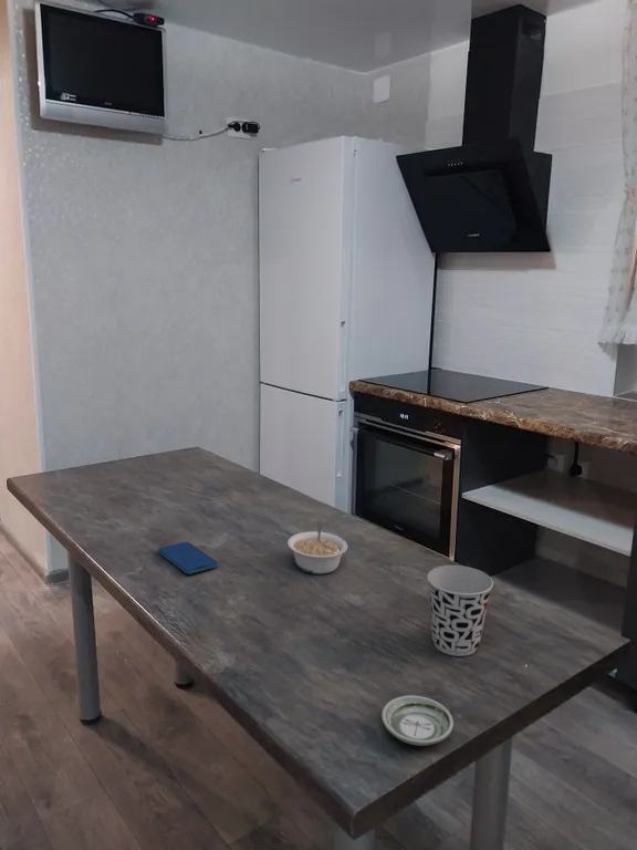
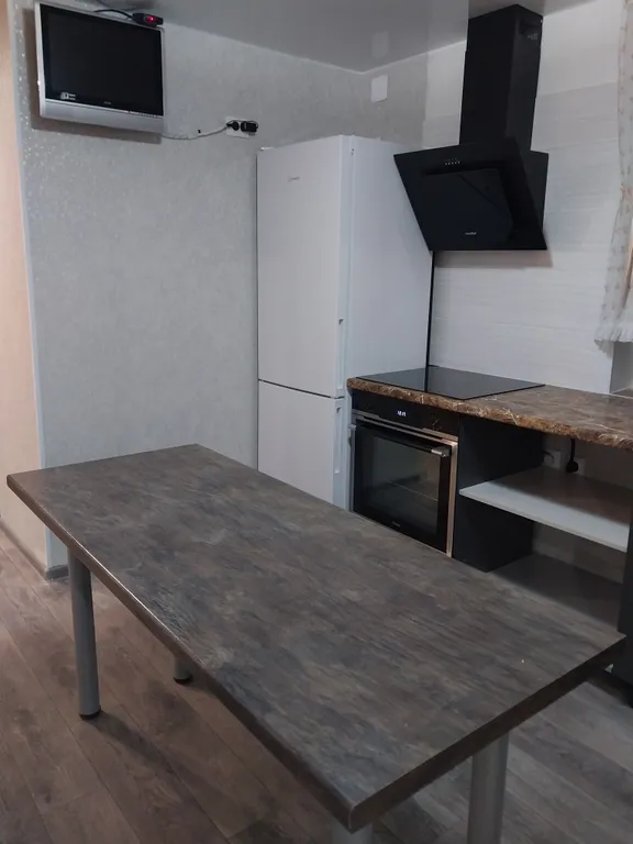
- legume (315, 550)
- saucer (416, 724)
- cup (457, 611)
- smartphone (187, 557)
